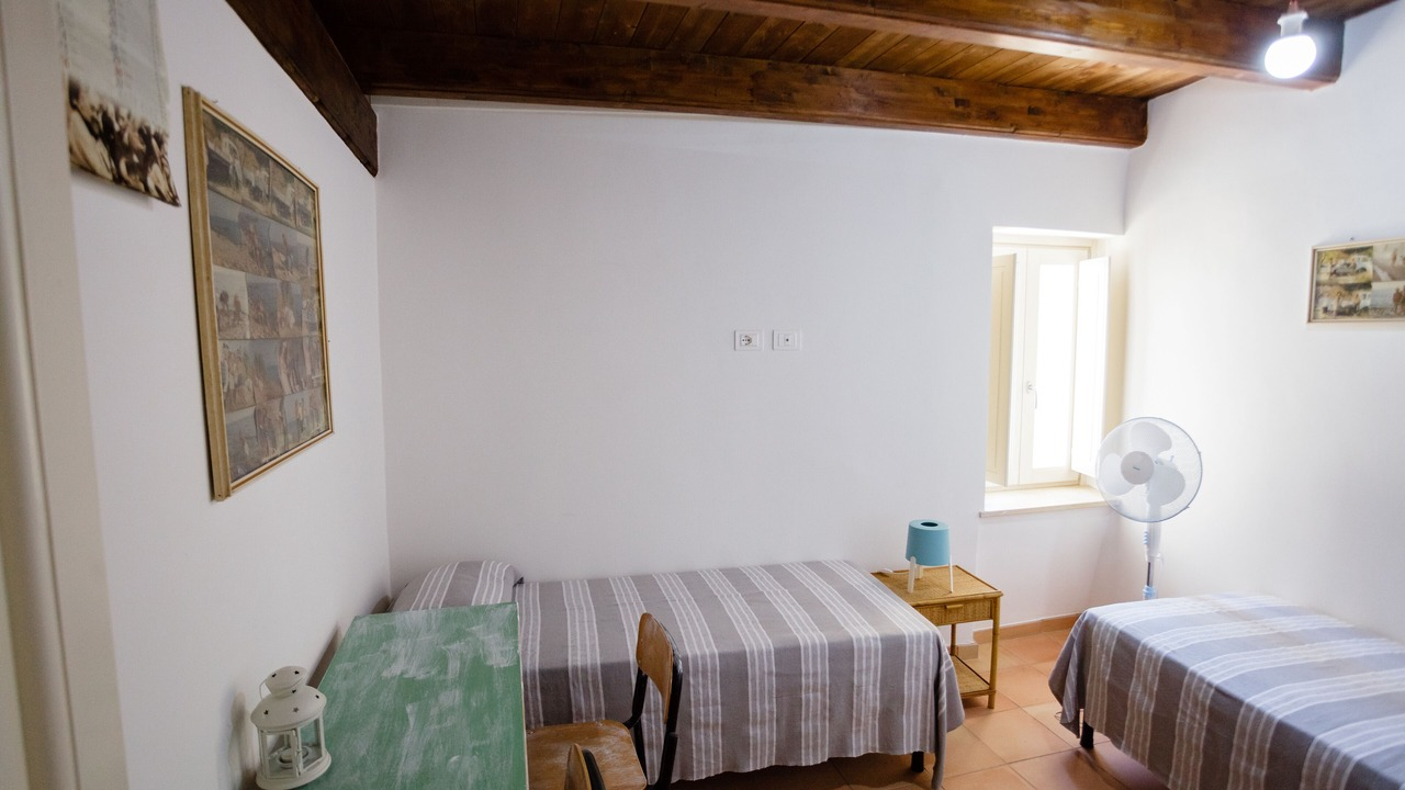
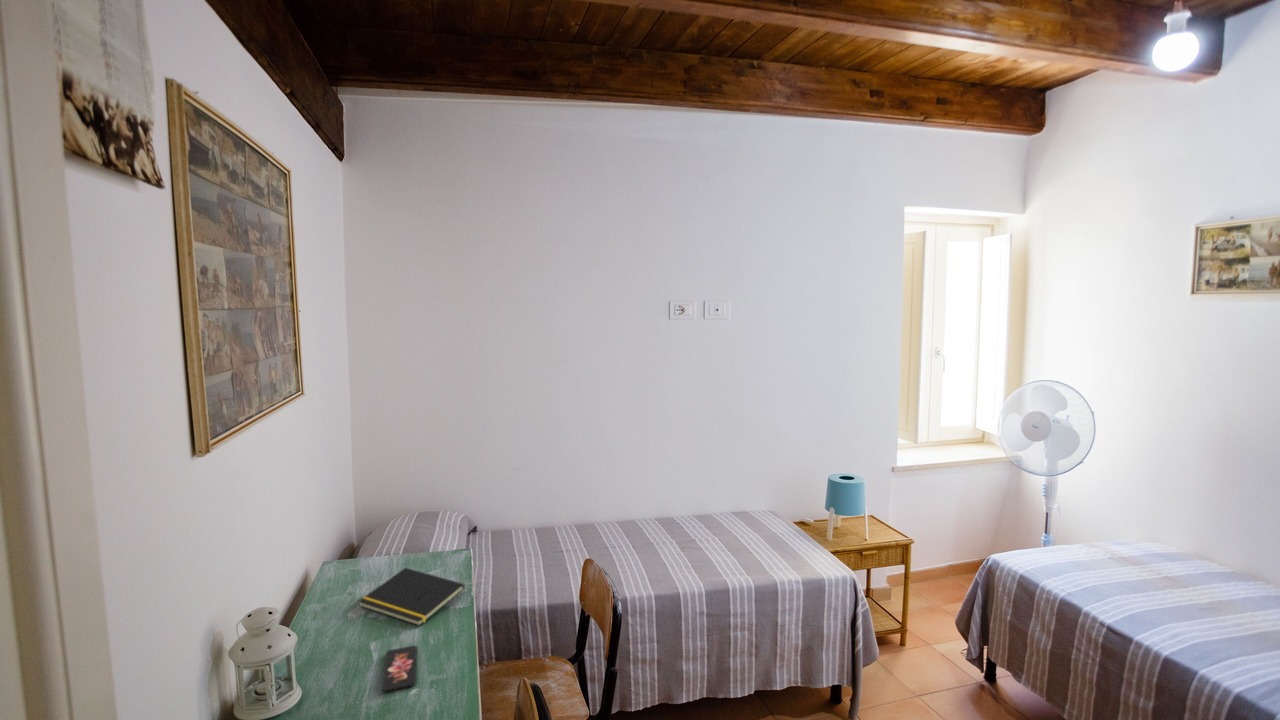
+ notepad (412, 594)
+ smartphone (400, 667)
